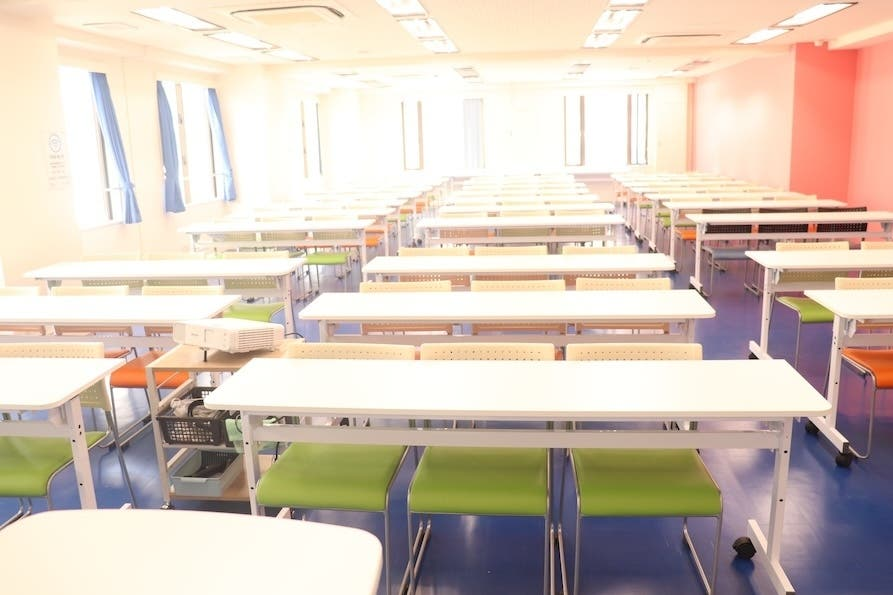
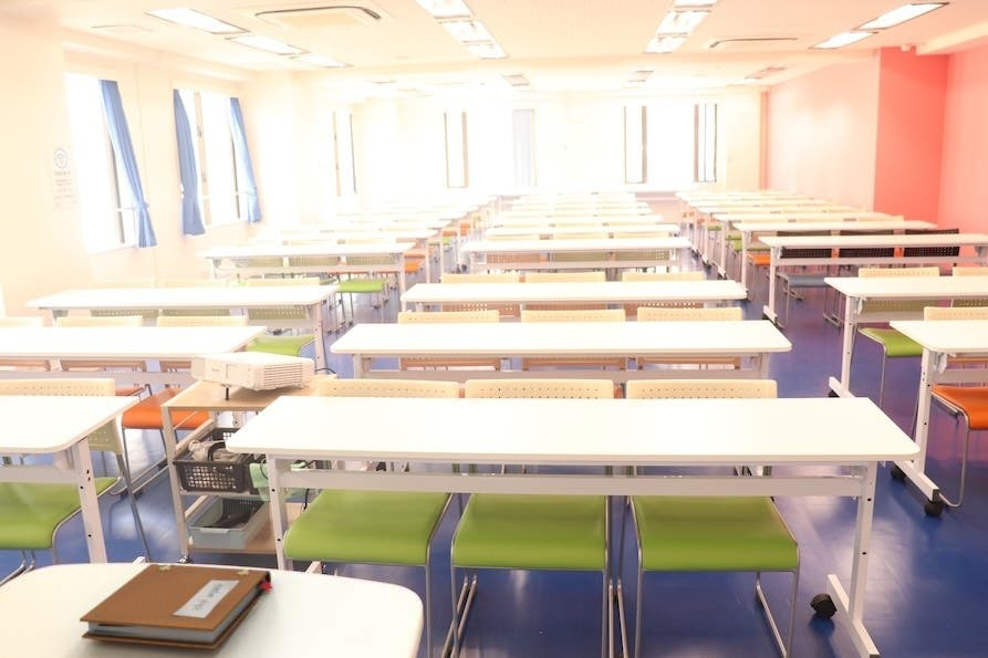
+ notebook (185, 600)
